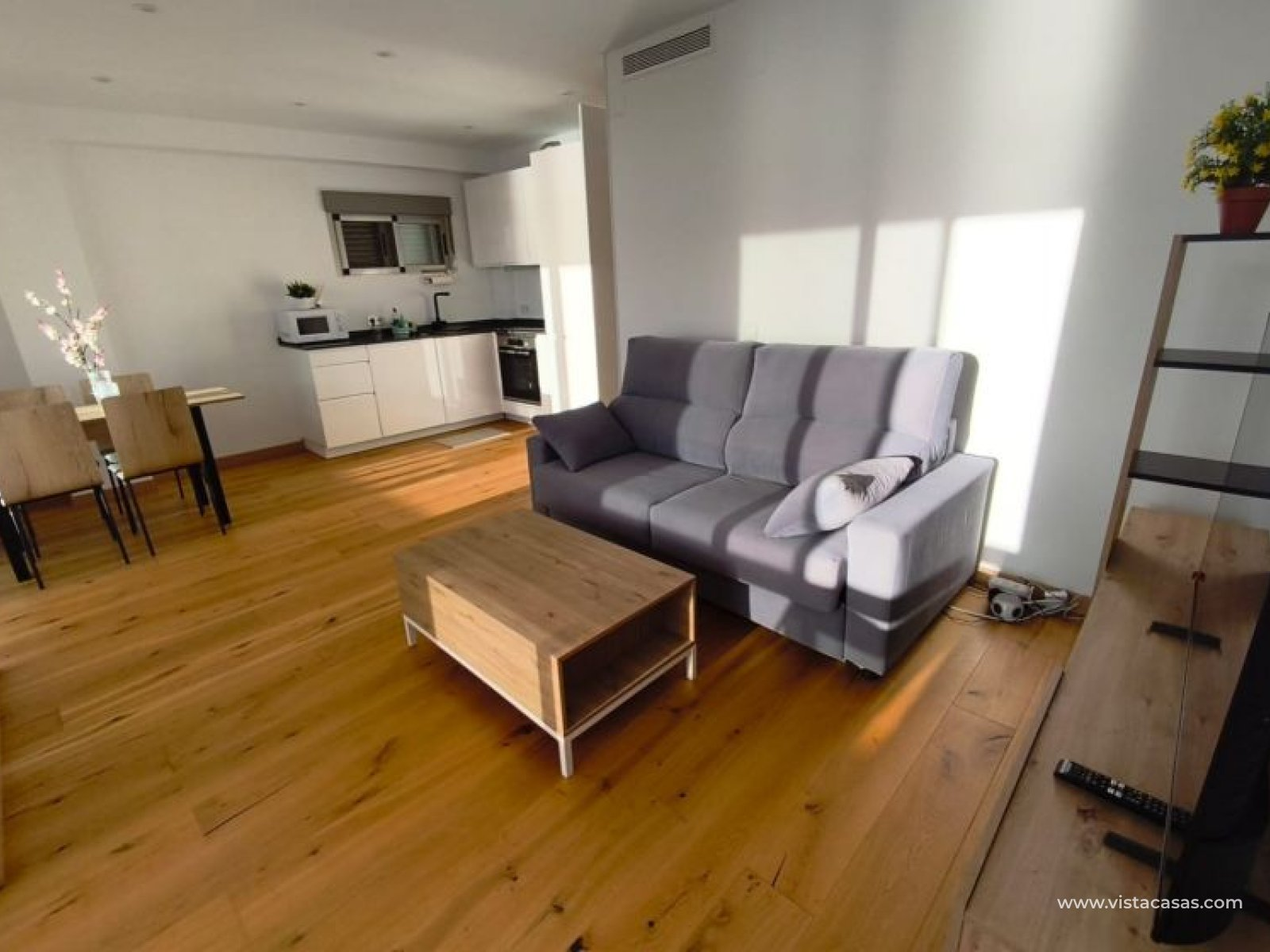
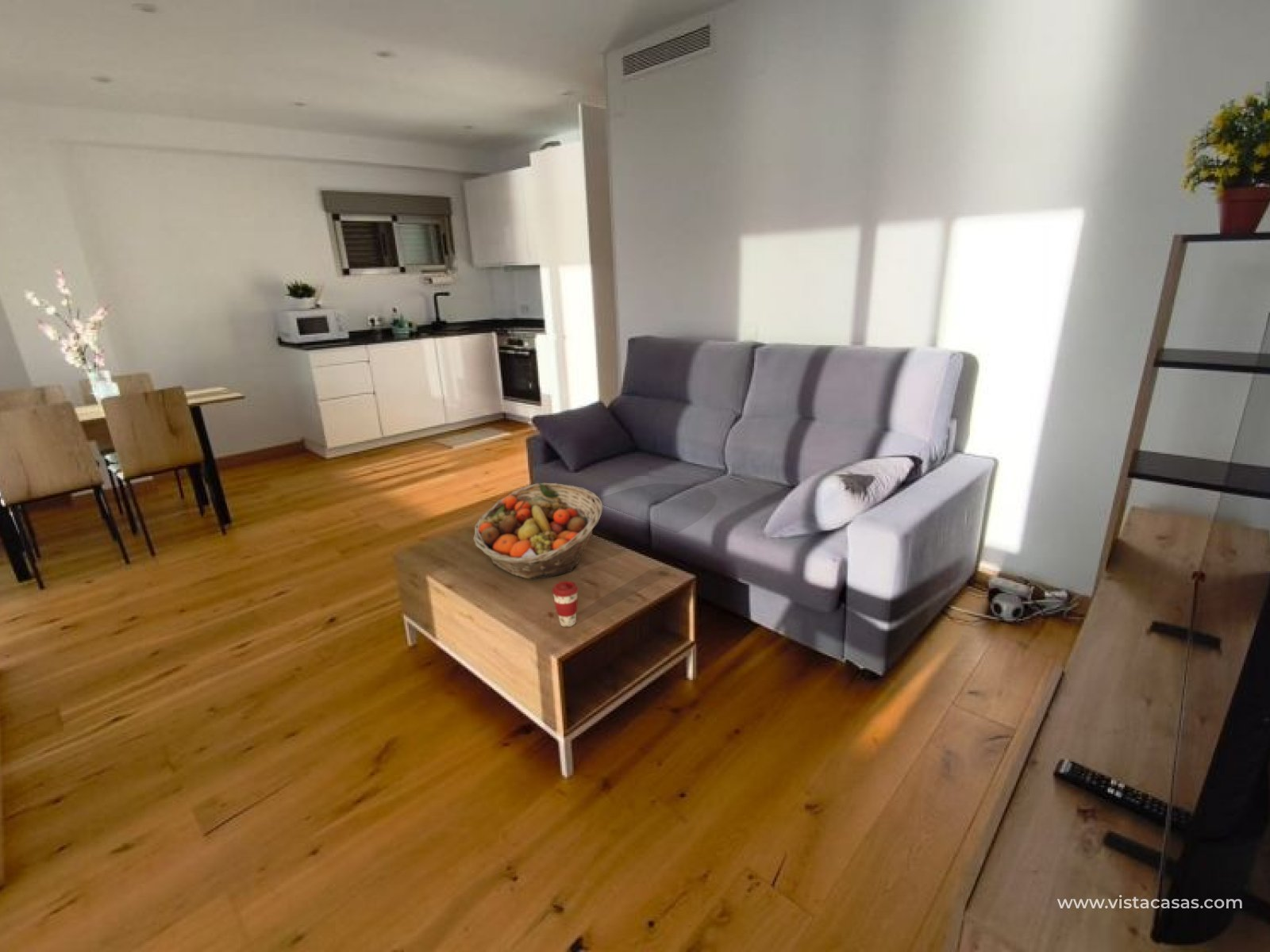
+ coffee cup (566, 604)
+ fruit basket (538, 528)
